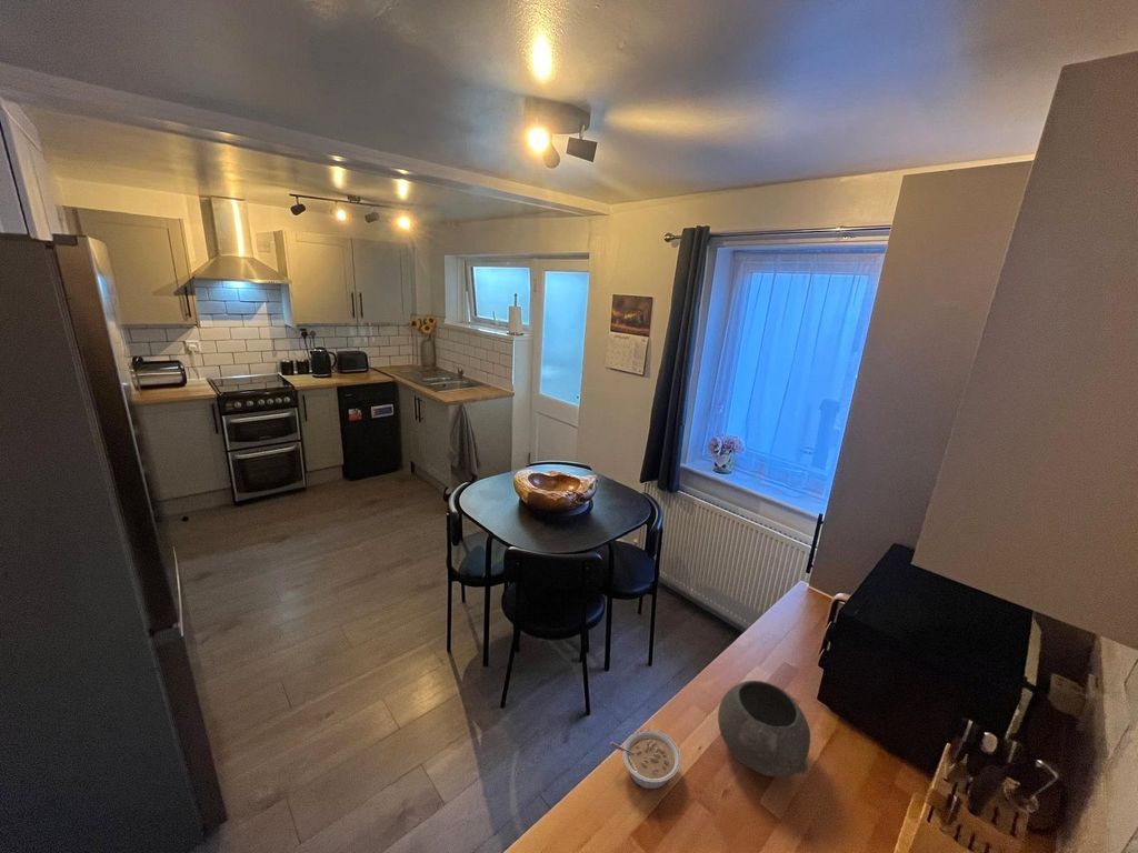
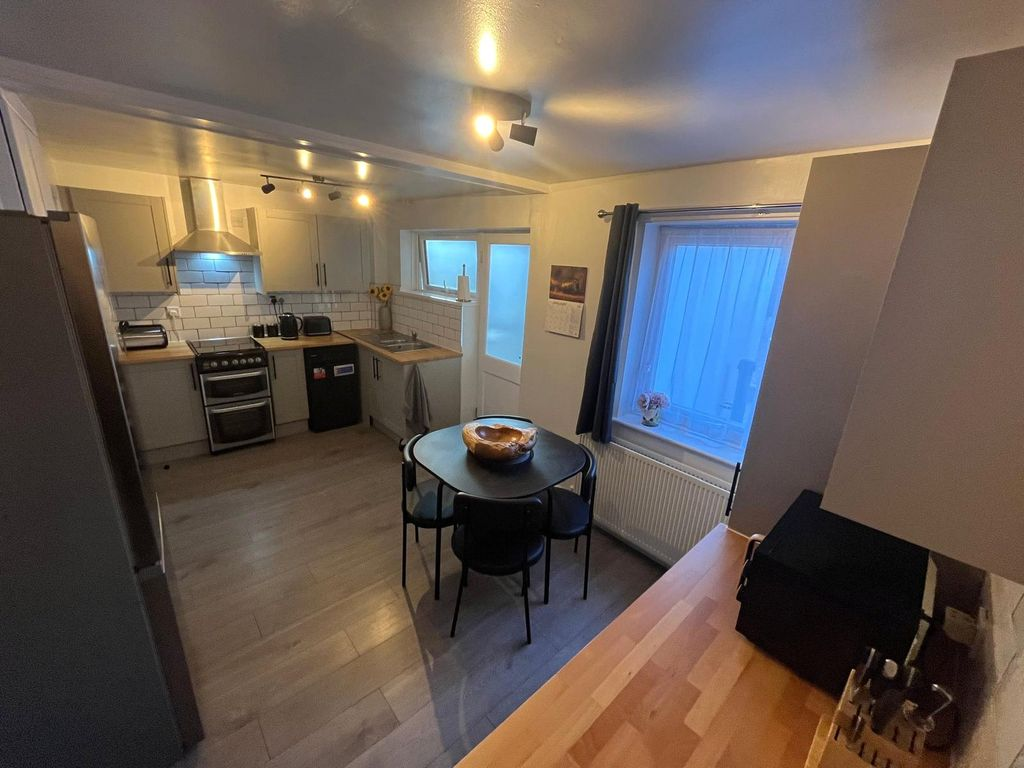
- bowl (763, 729)
- legume (648, 761)
